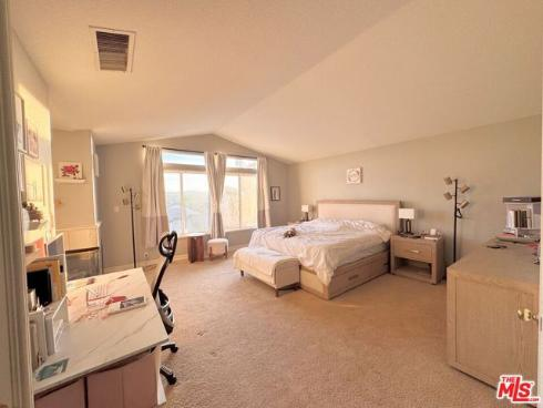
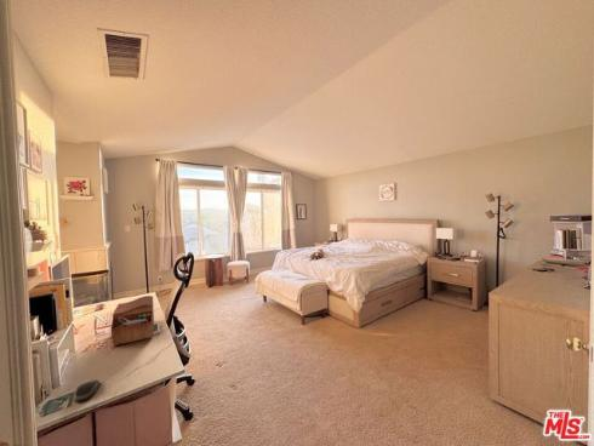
+ sewing box (132, 319)
+ computer mouse (87, 387)
